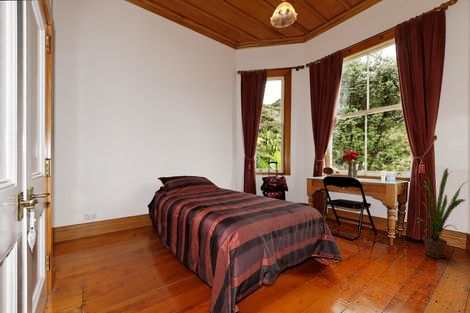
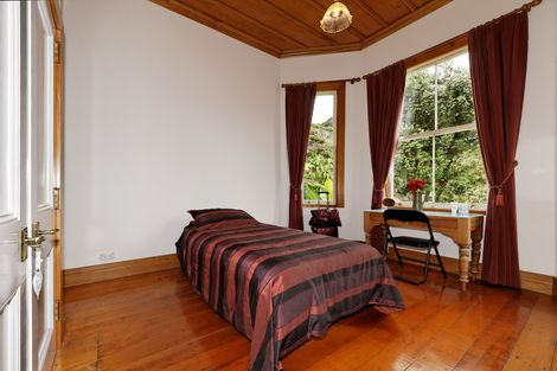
- house plant (434, 211)
